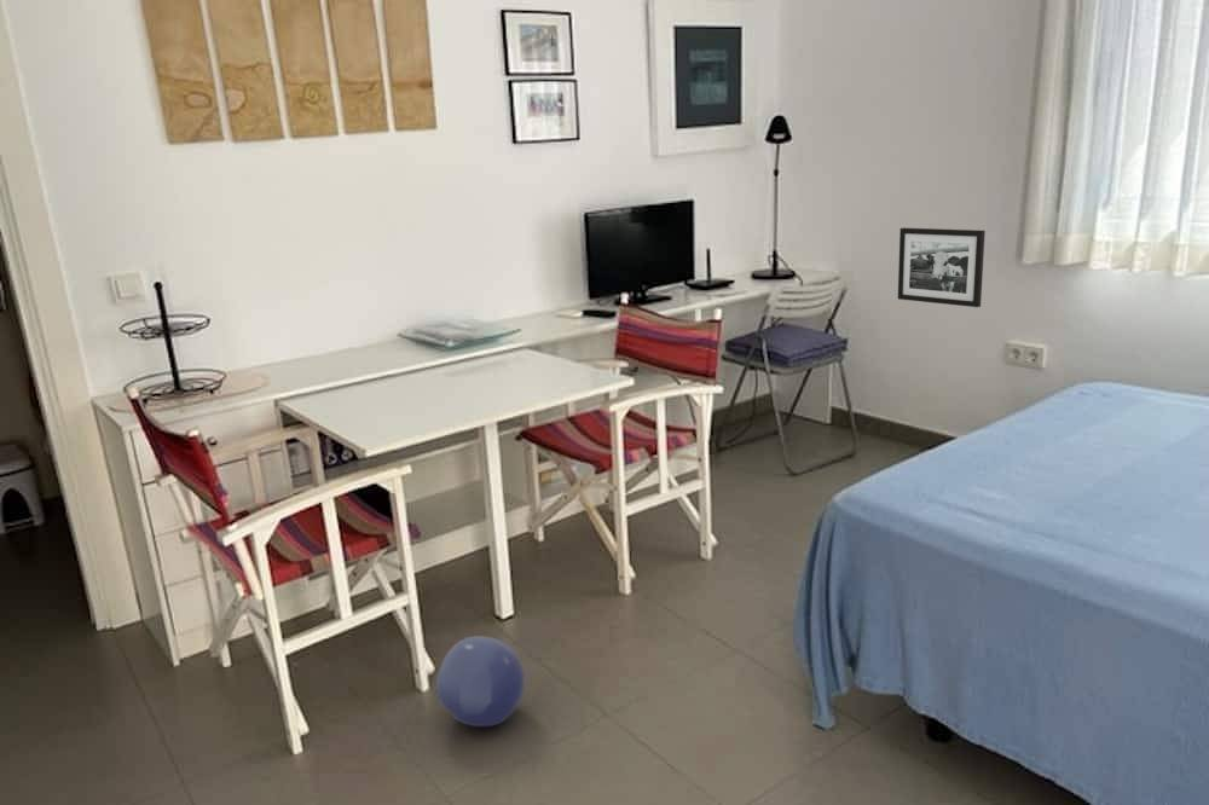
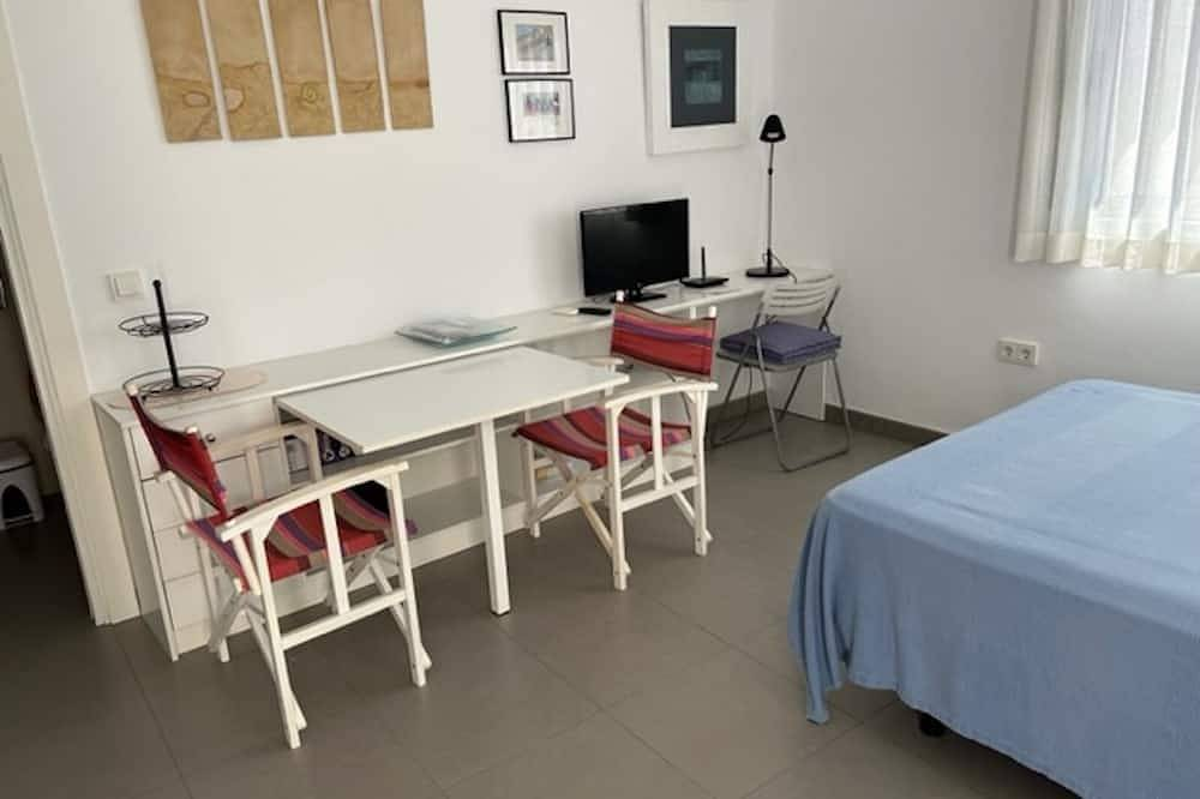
- ball (480, 679)
- picture frame (938, 266)
